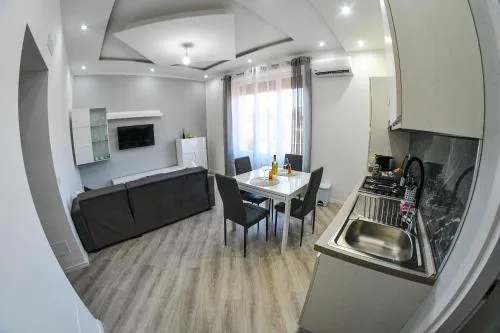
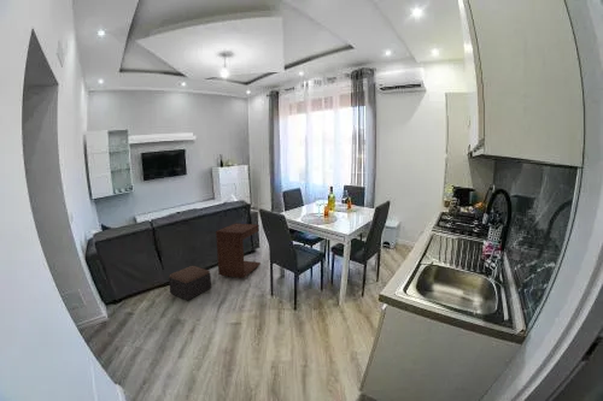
+ side table (239, 249)
+ footstool (189, 281)
